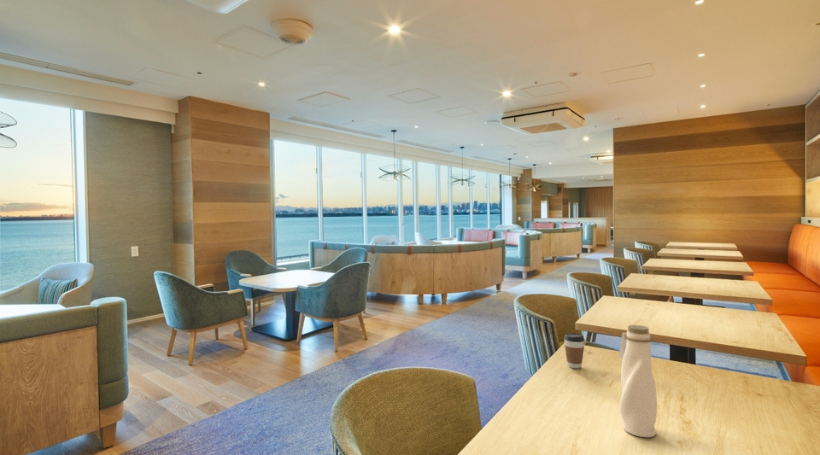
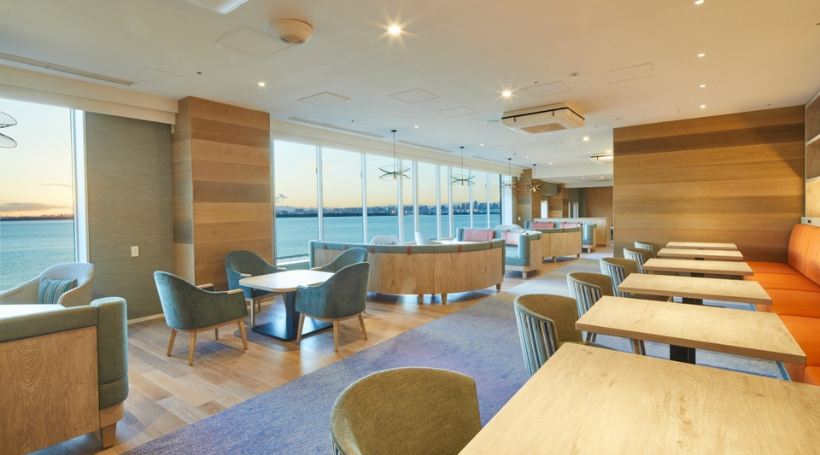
- coffee cup (574, 350)
- water bottle (636, 377)
